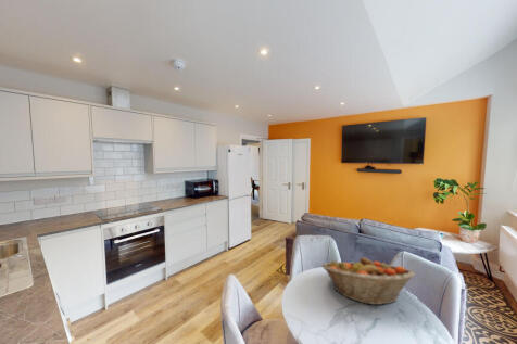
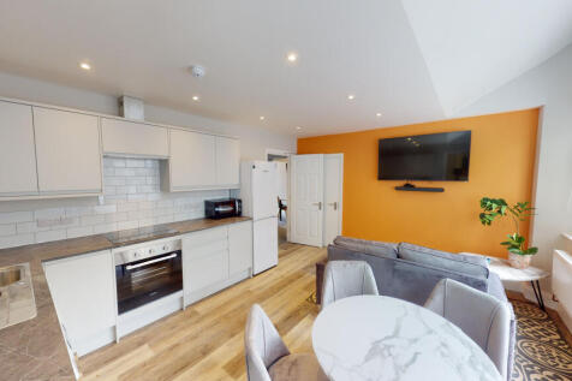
- fruit basket (365, 275)
